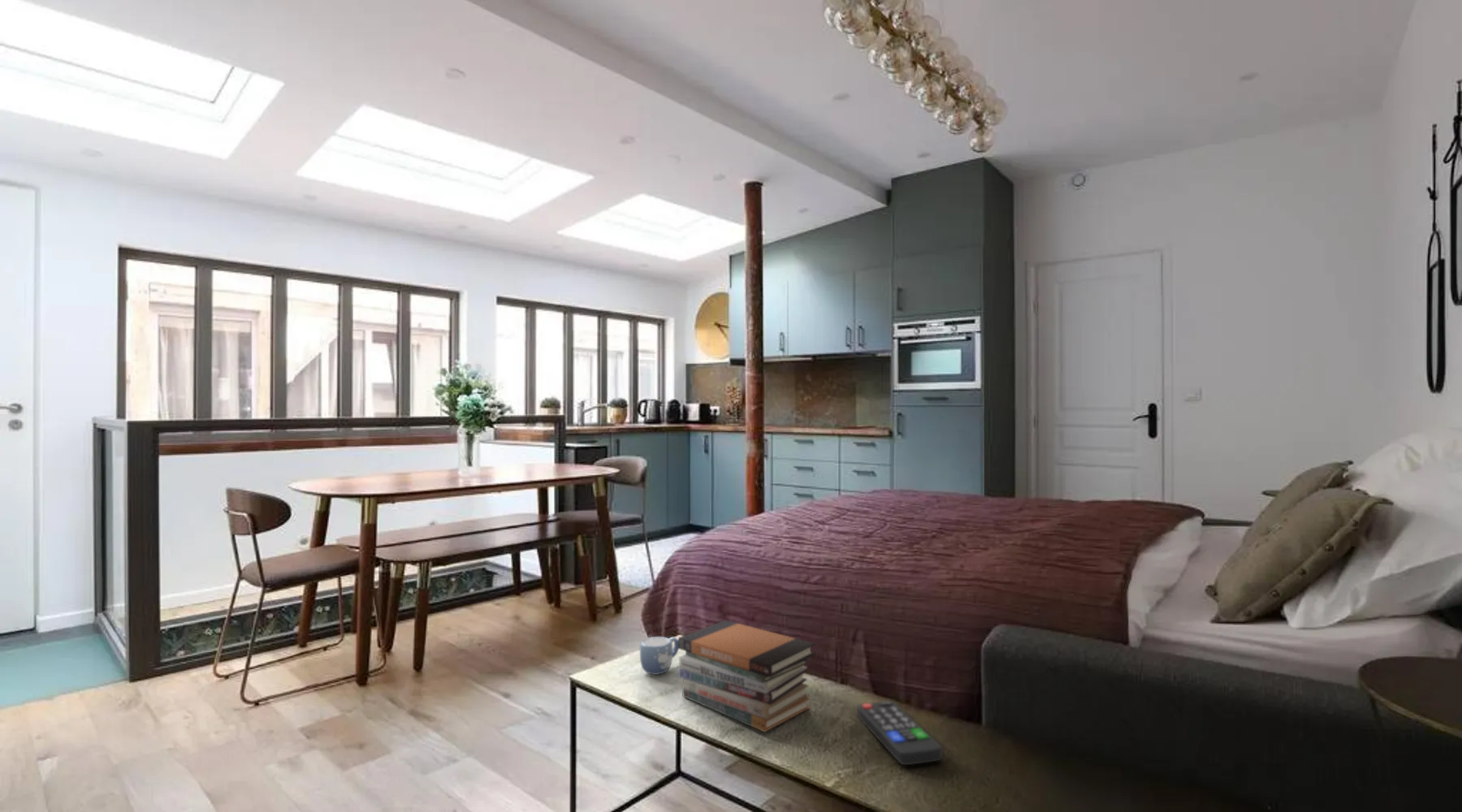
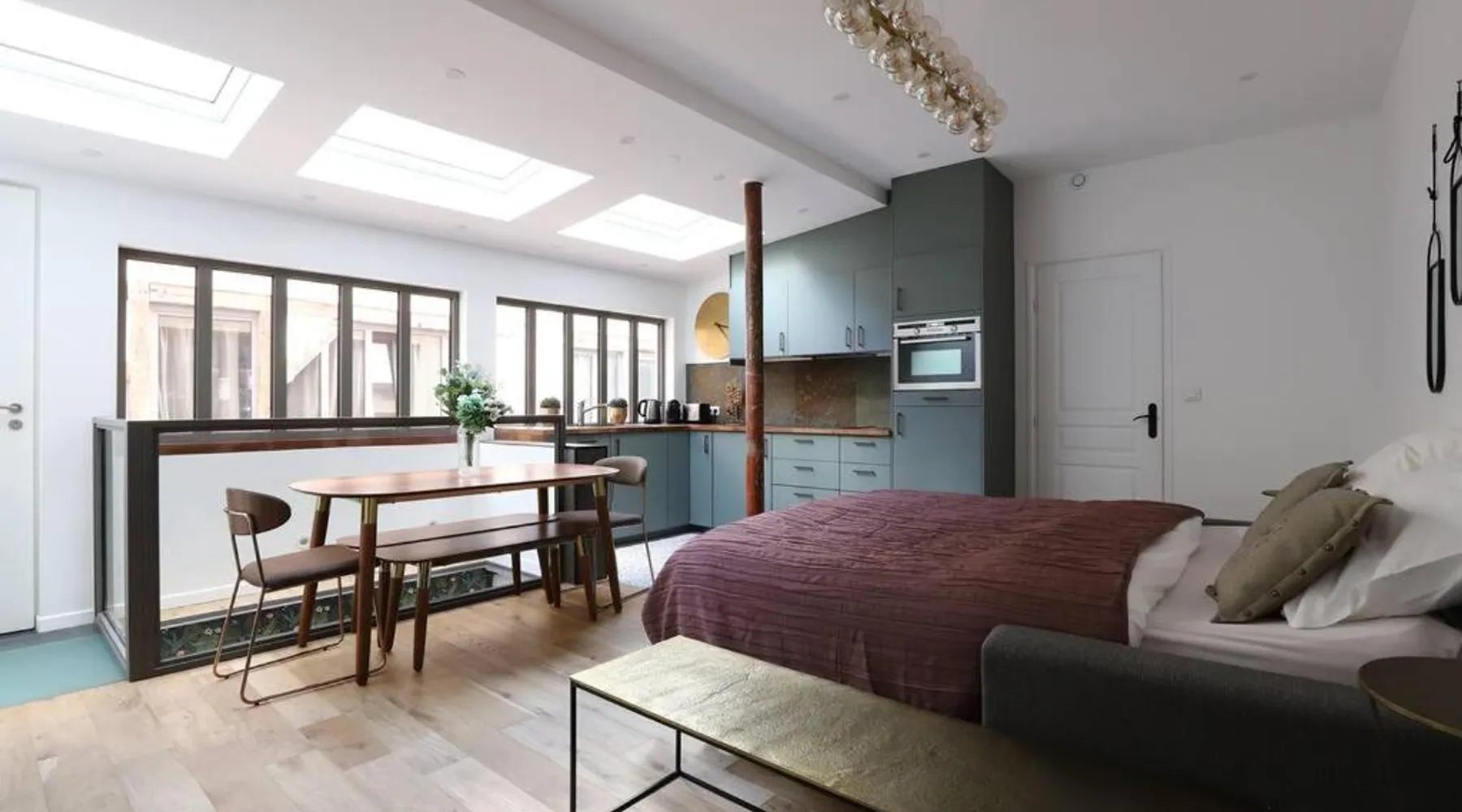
- book stack (744, 671)
- remote control (897, 729)
- mug (661, 654)
